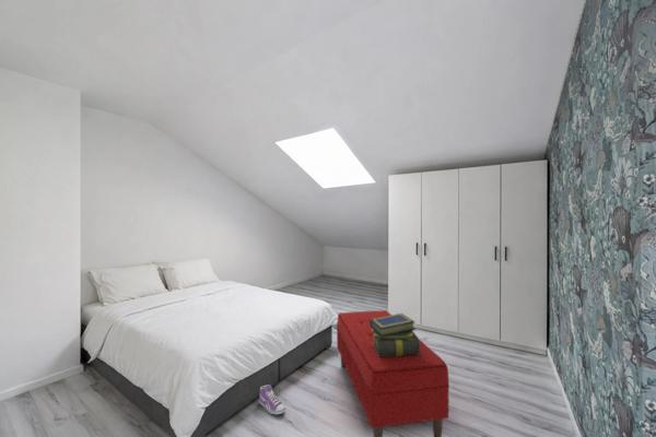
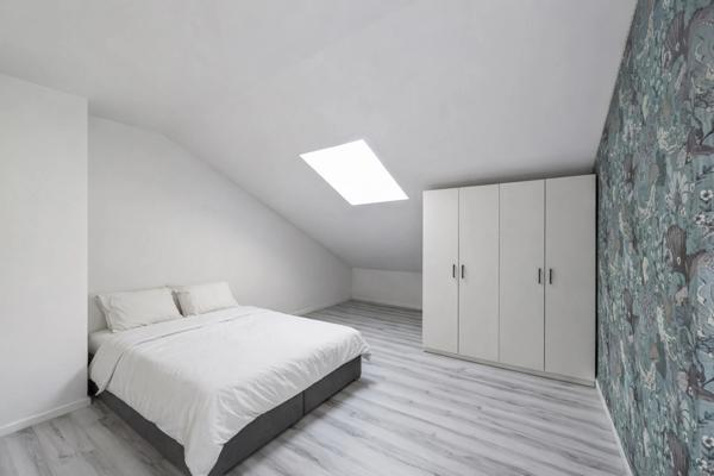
- stack of books (393, 333)
- bench (380, 364)
- sneaker (271, 398)
